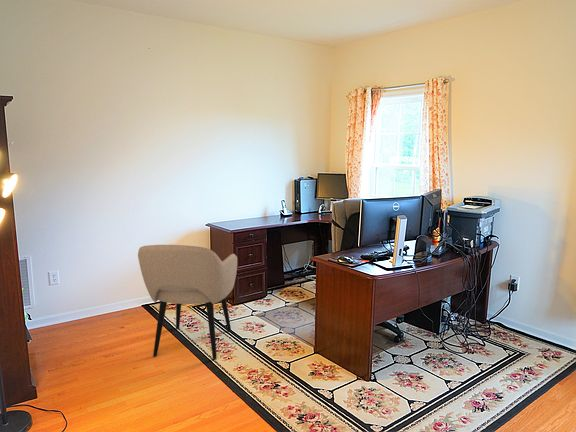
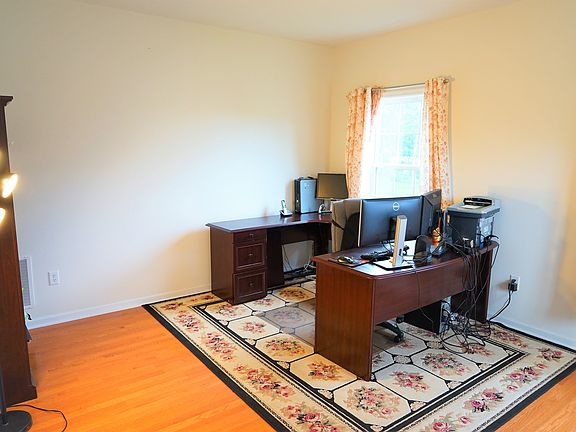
- armchair (189, 292)
